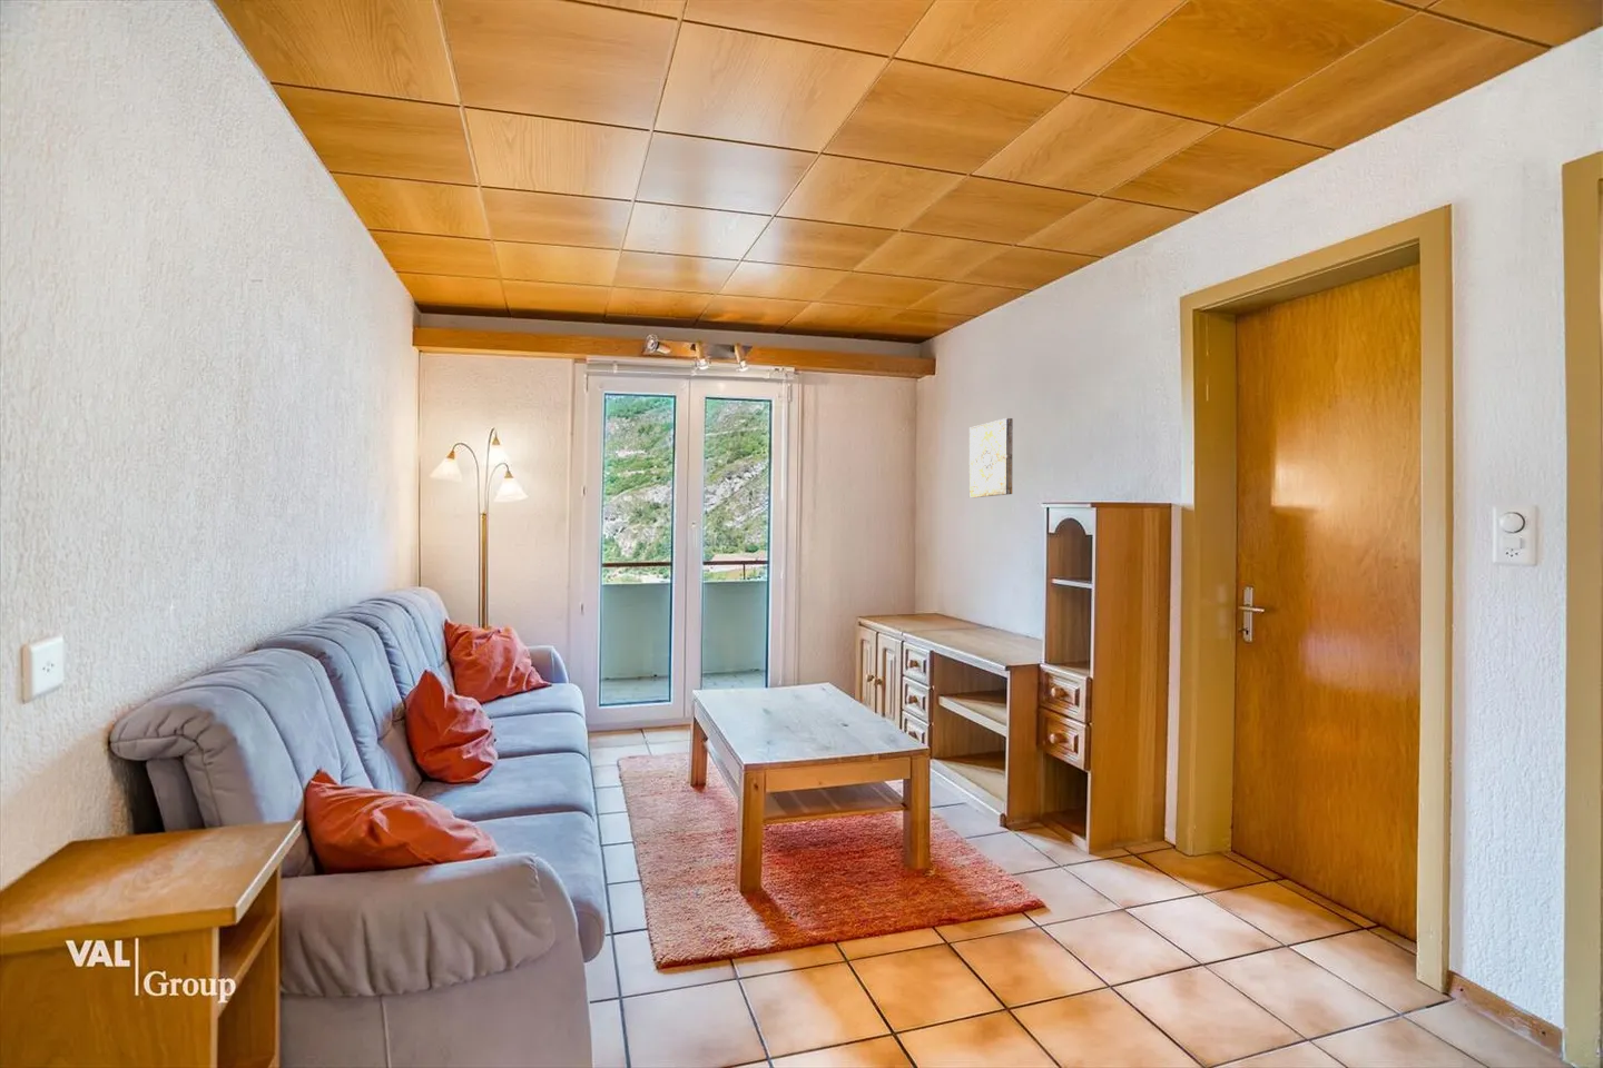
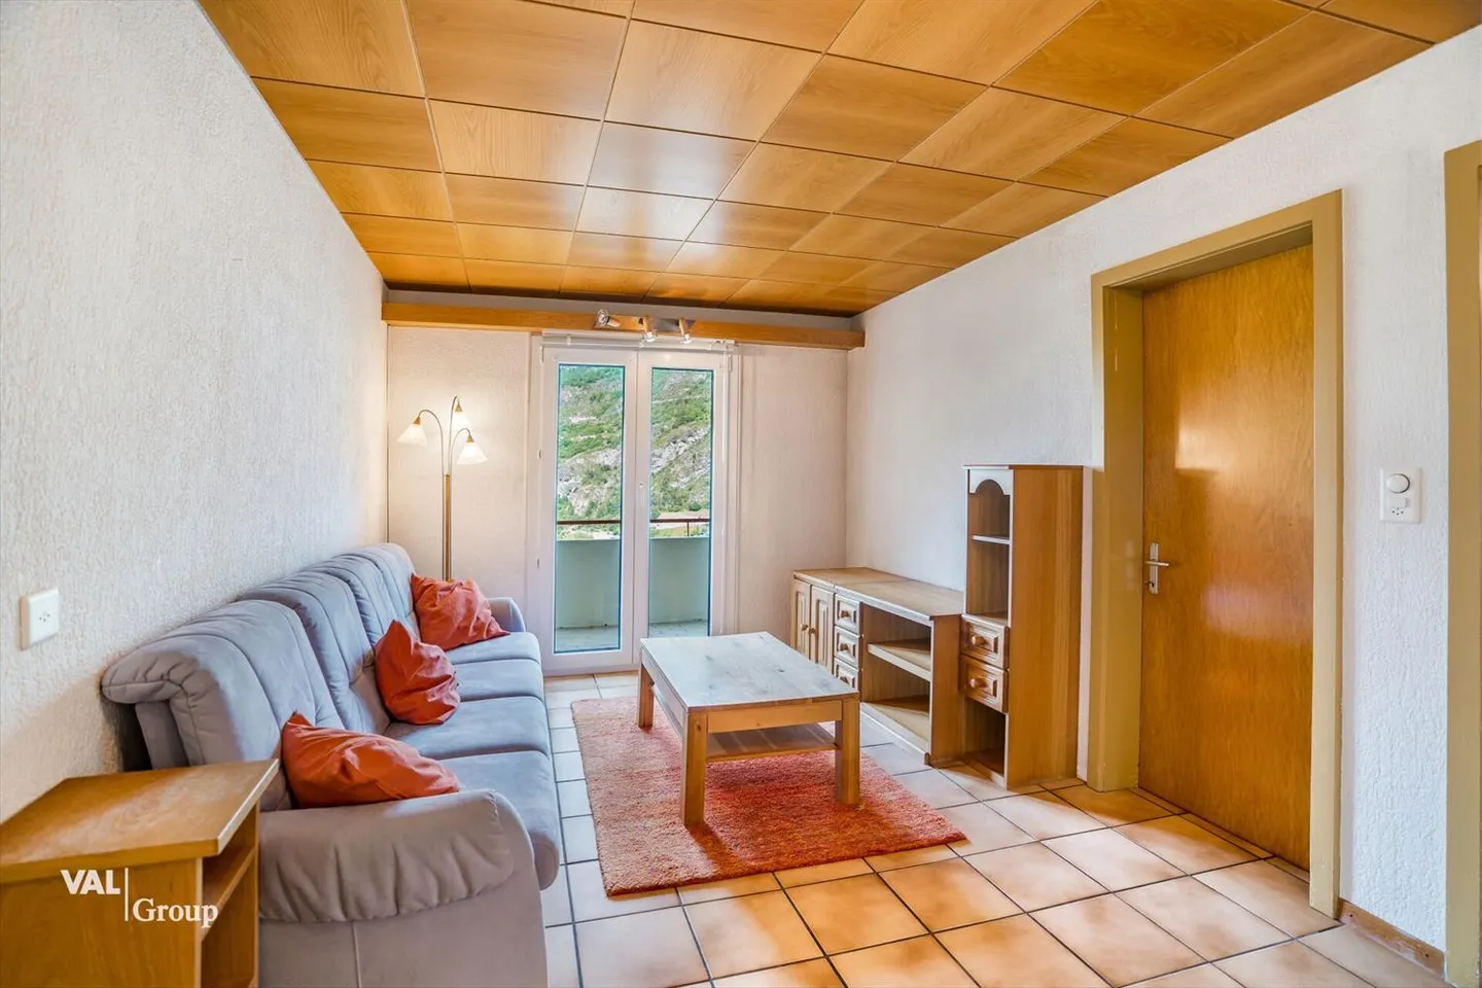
- wall art (990, 459)
